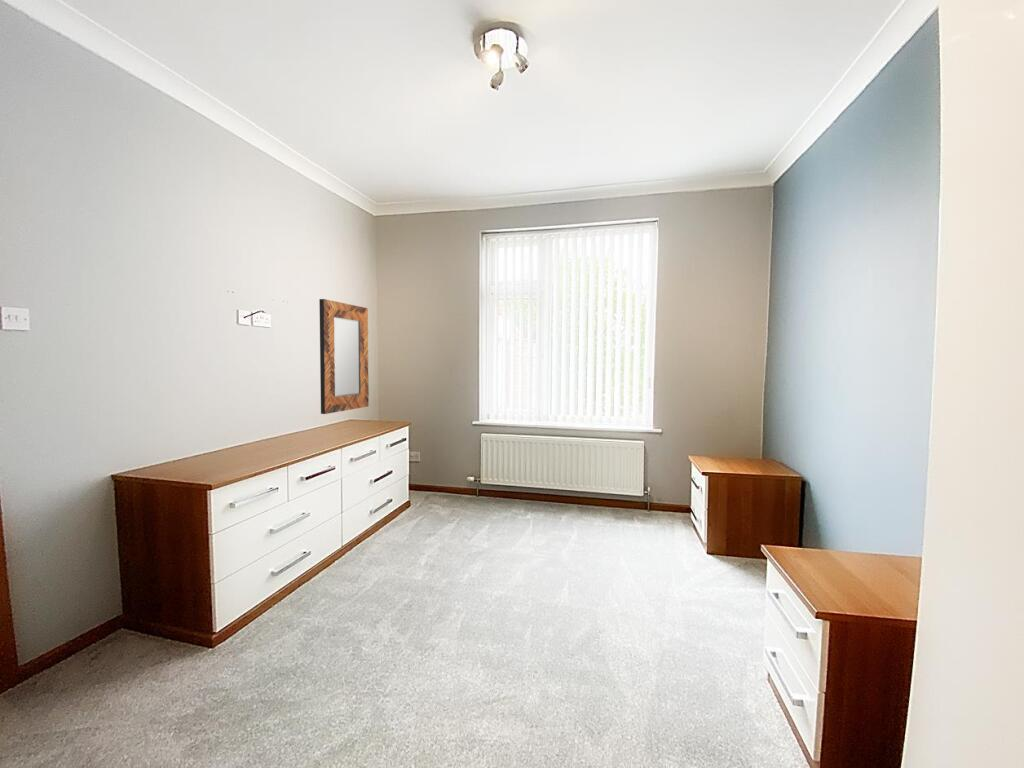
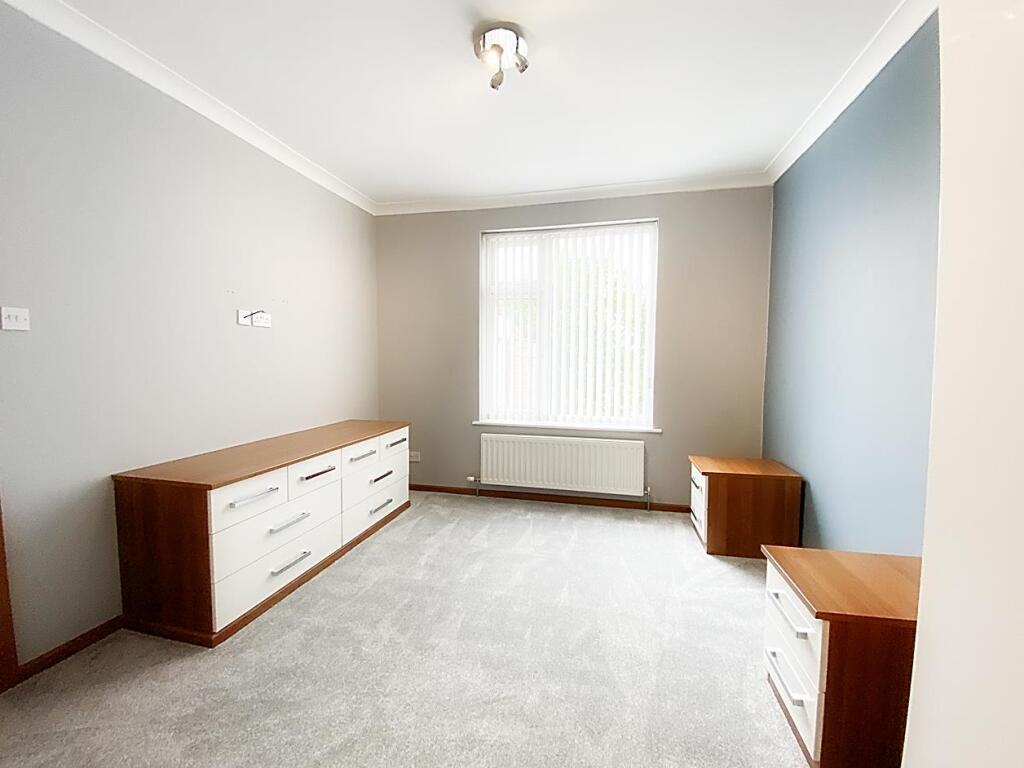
- home mirror (346, 357)
